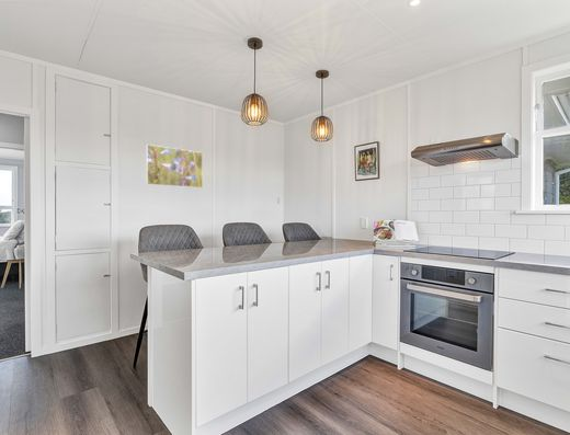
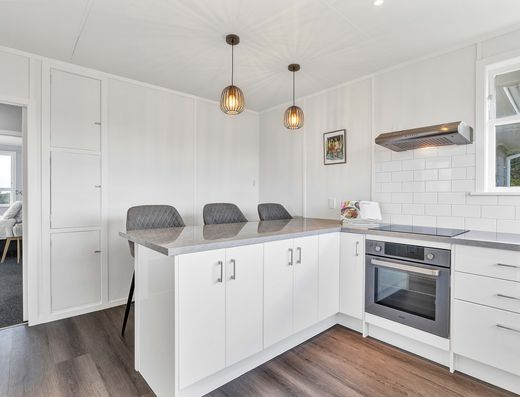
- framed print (175, 168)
